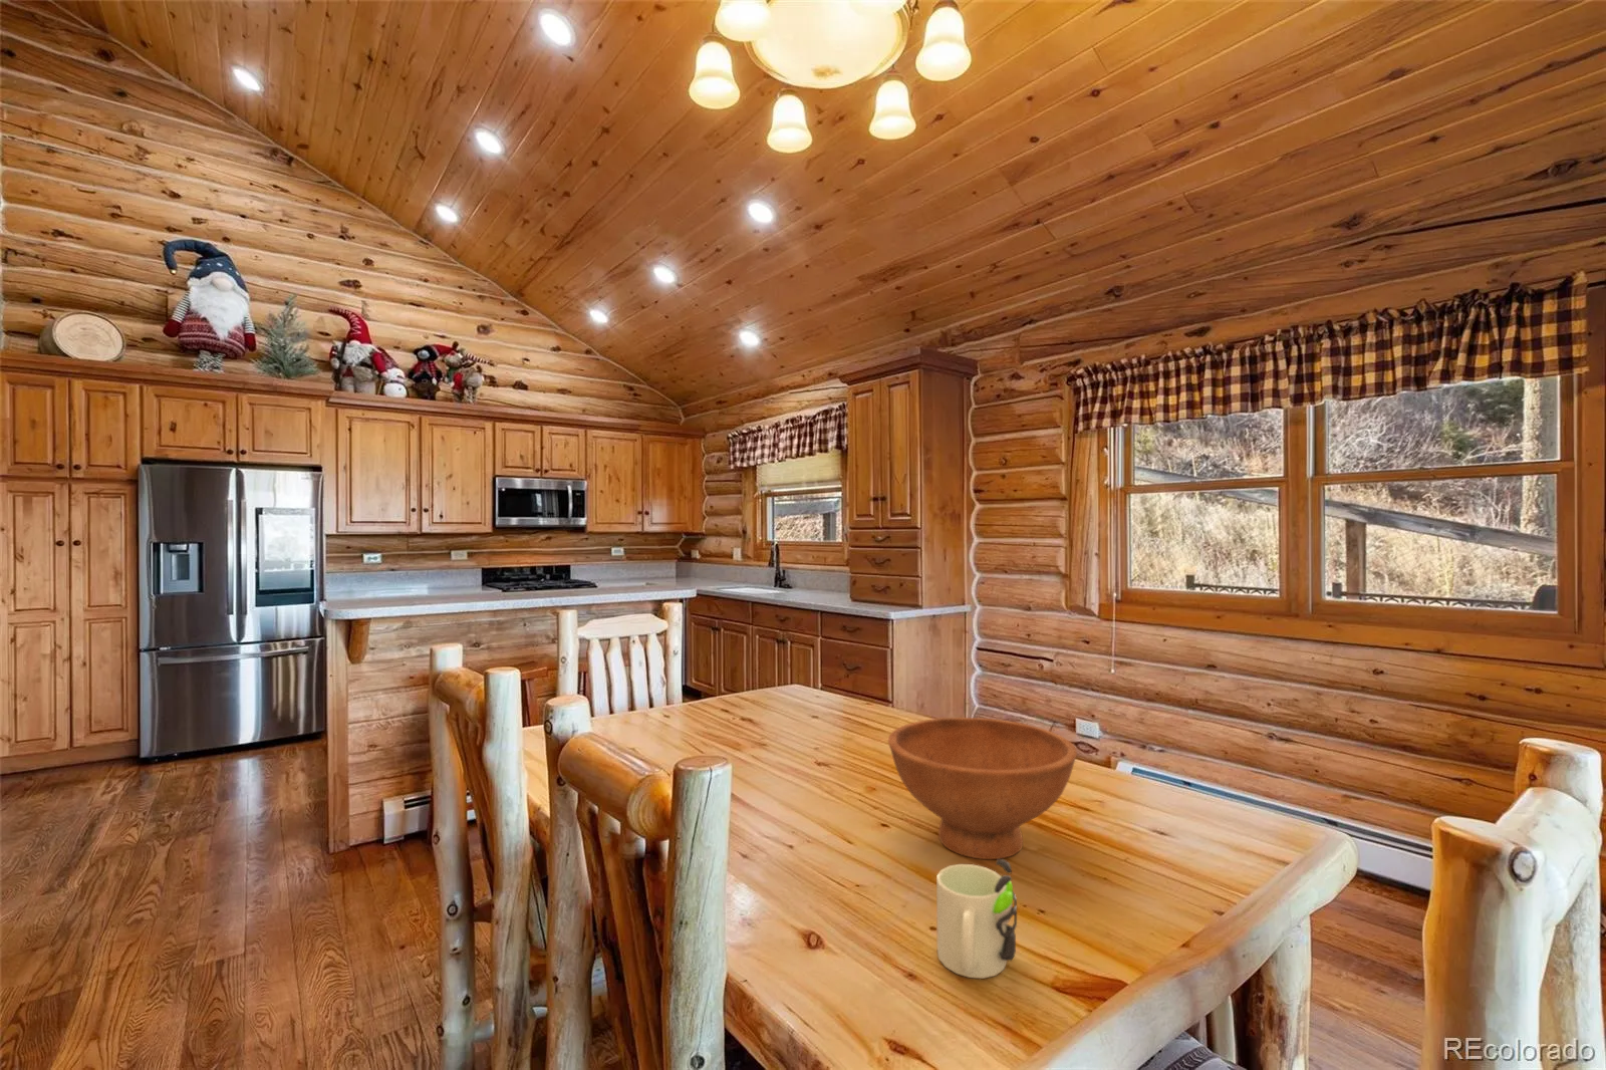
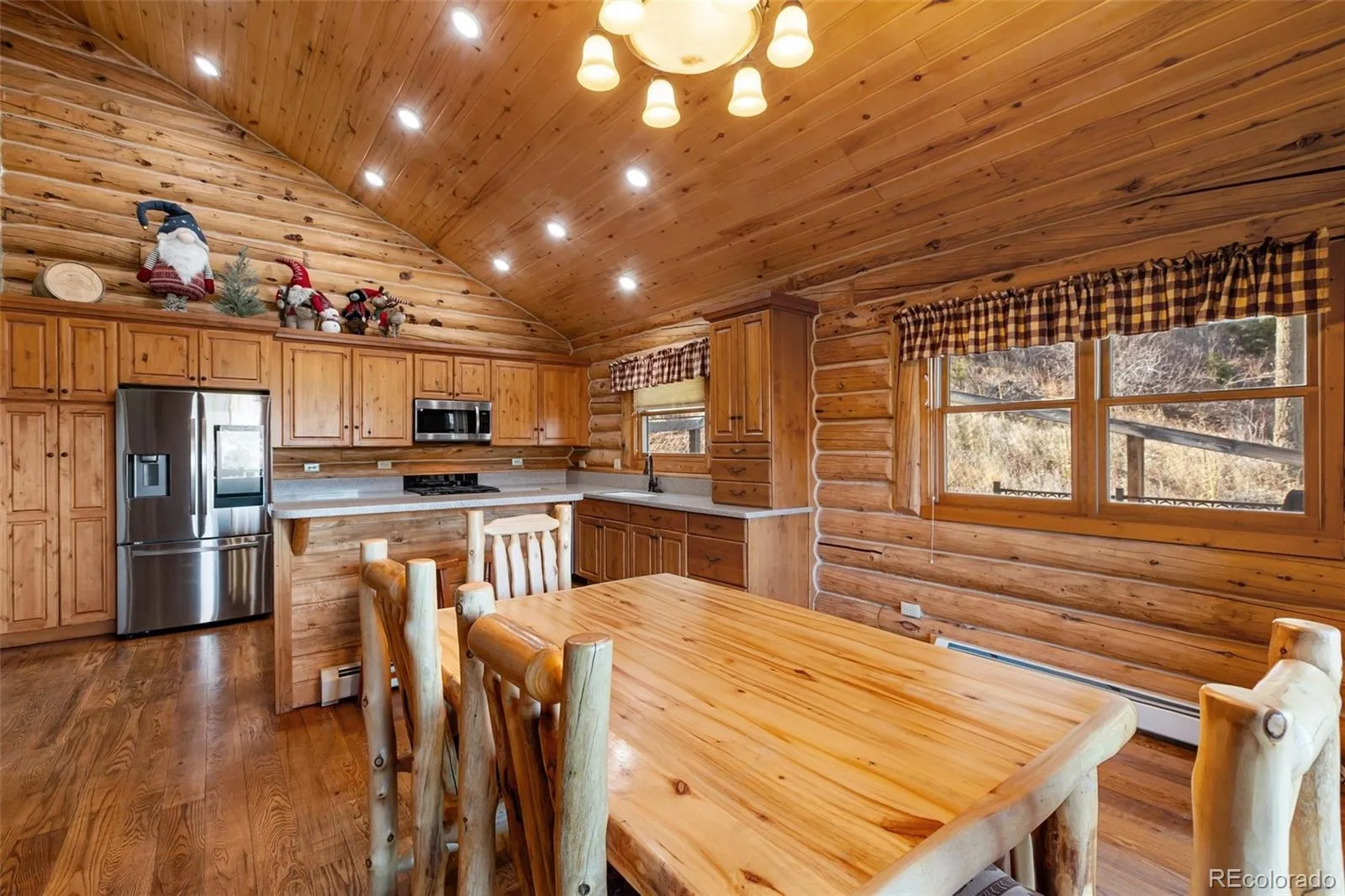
- mug (976, 917)
- bowl (979, 791)
